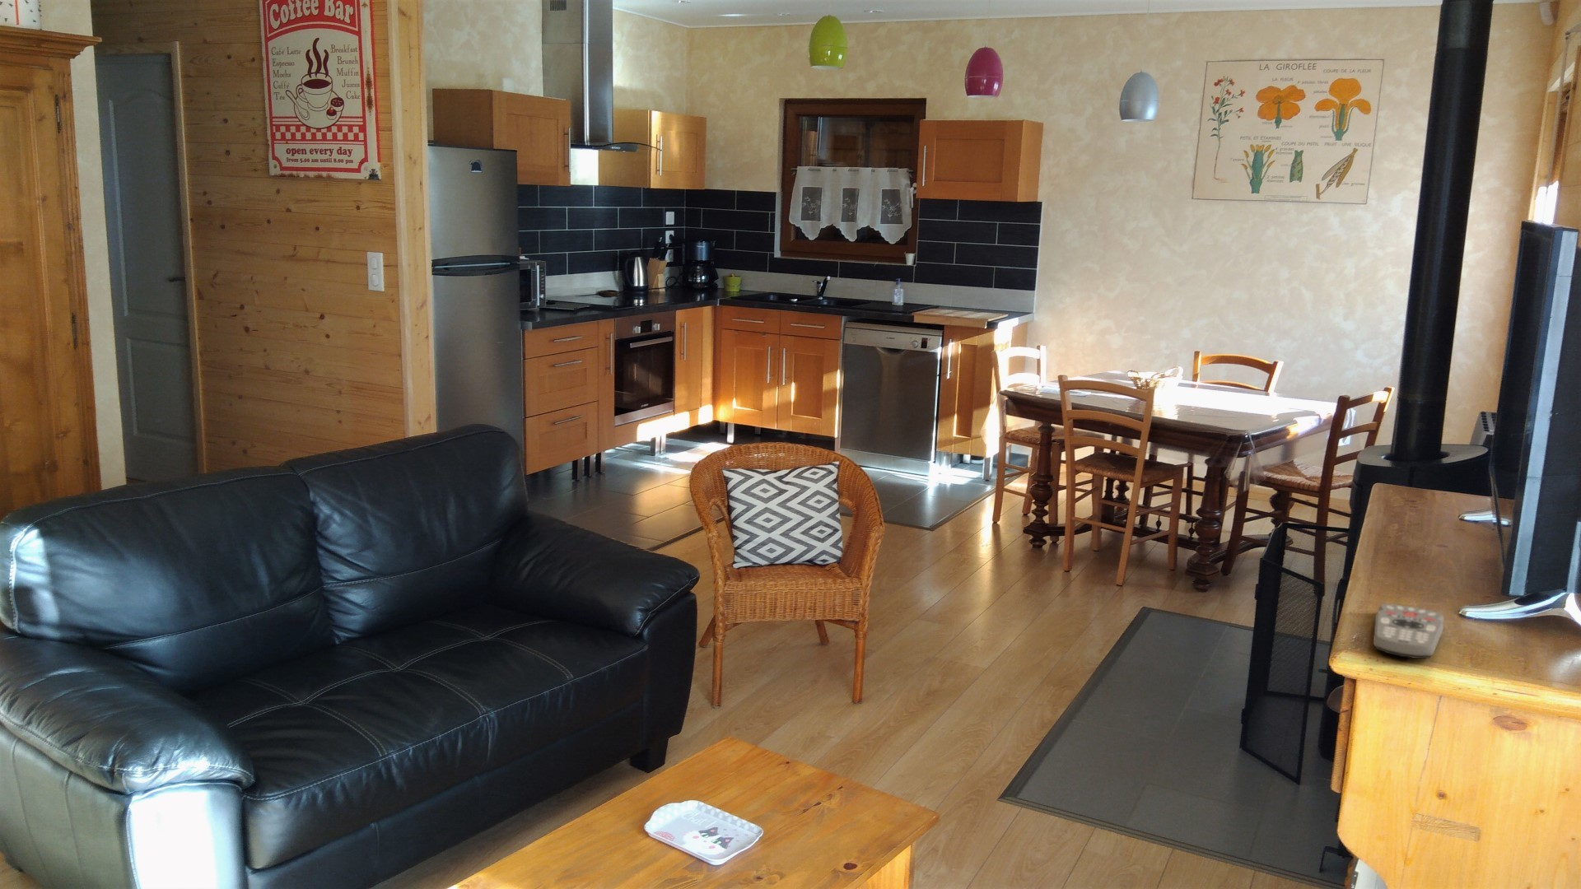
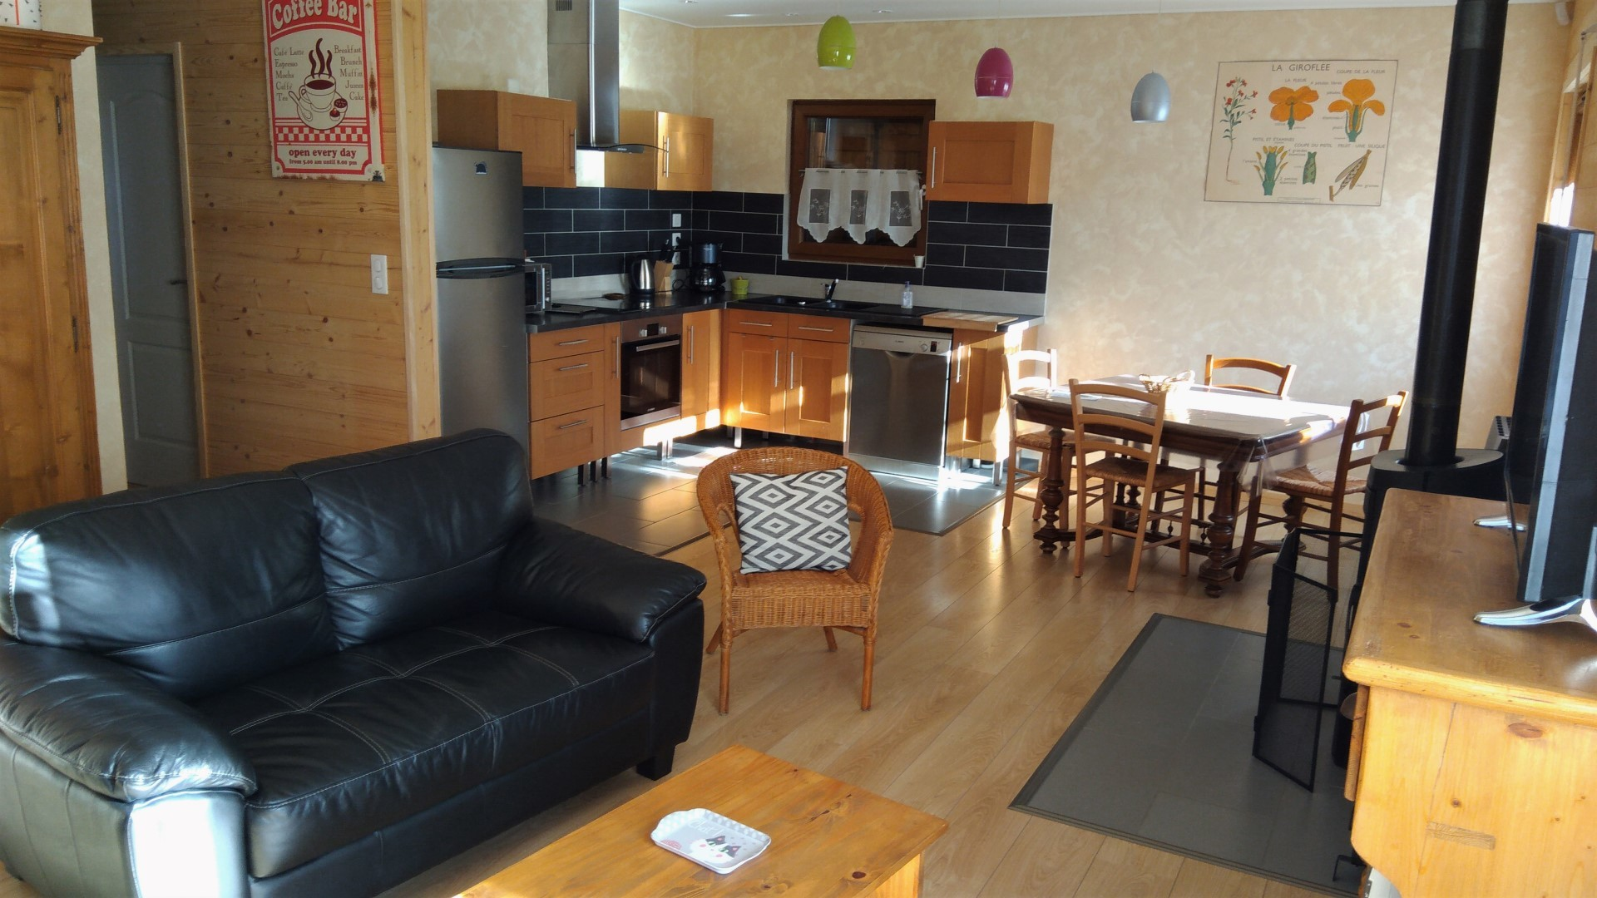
- remote control (1406, 632)
